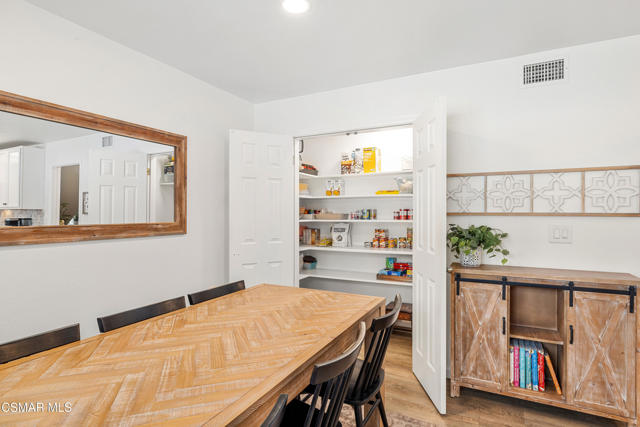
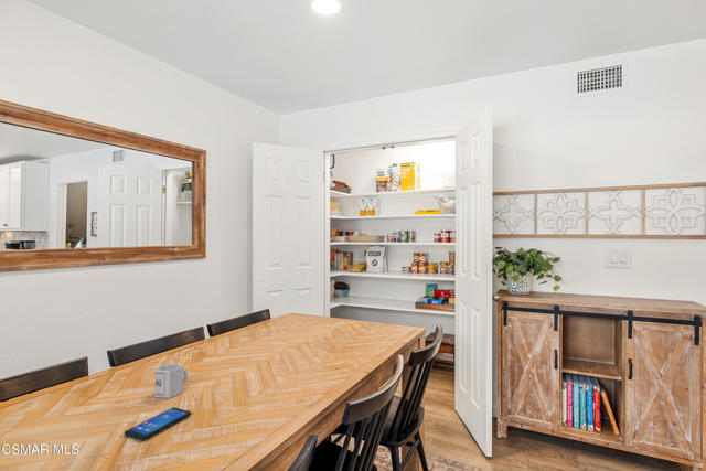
+ cup (171, 379)
+ smartphone (159, 422)
